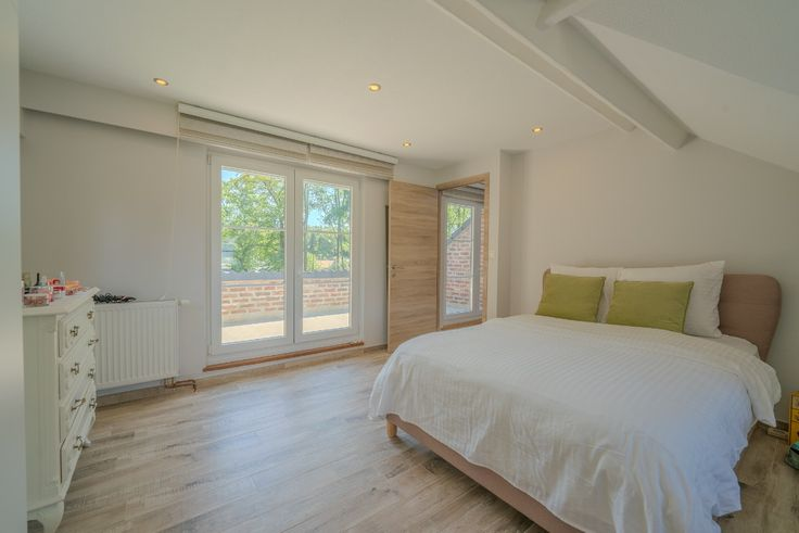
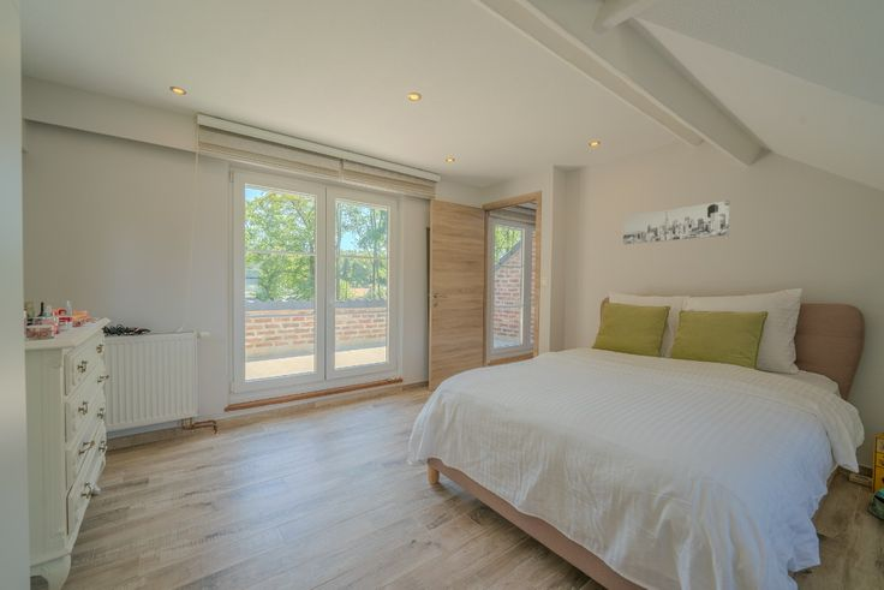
+ wall art (670, 225)
